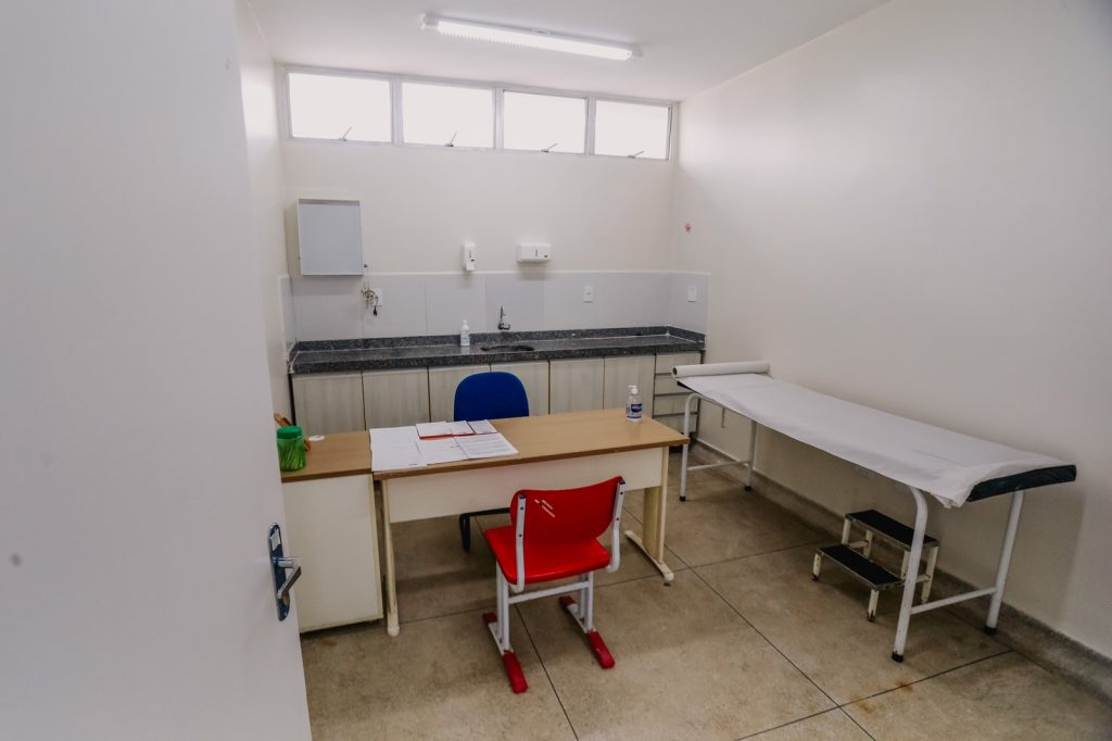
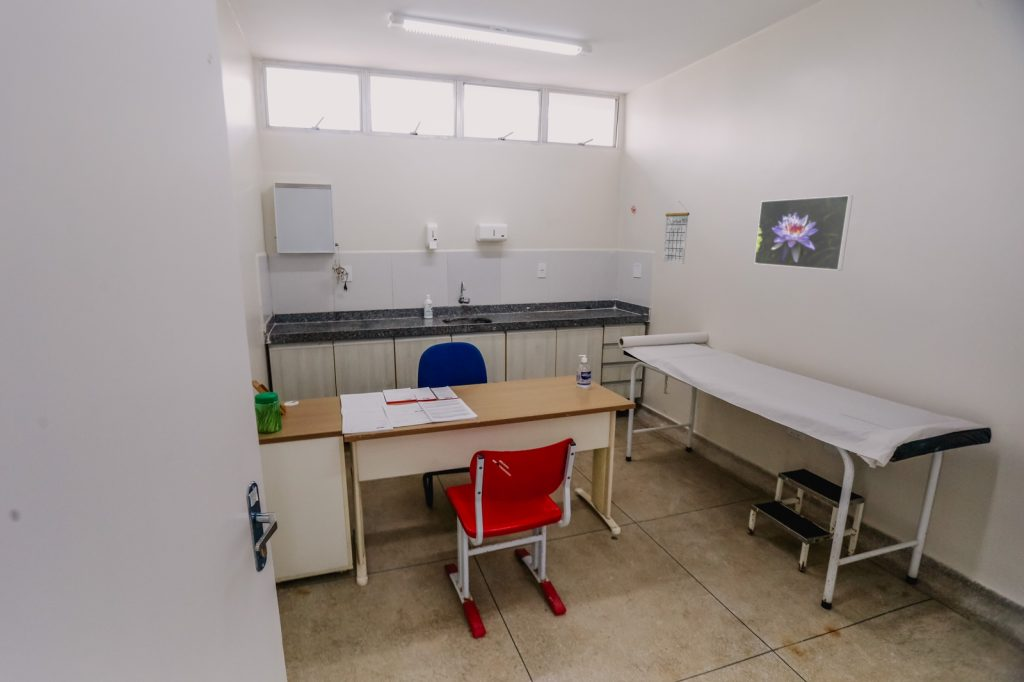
+ calendar (675, 232)
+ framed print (798, 233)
